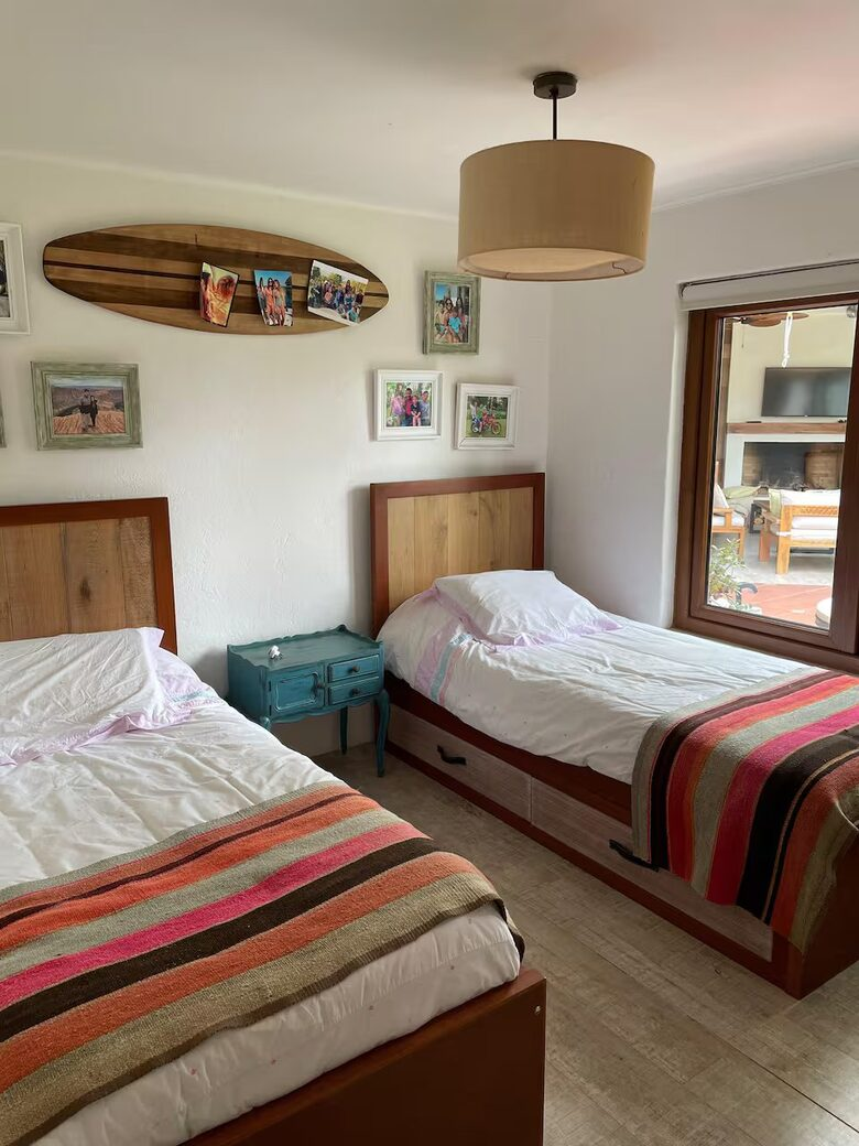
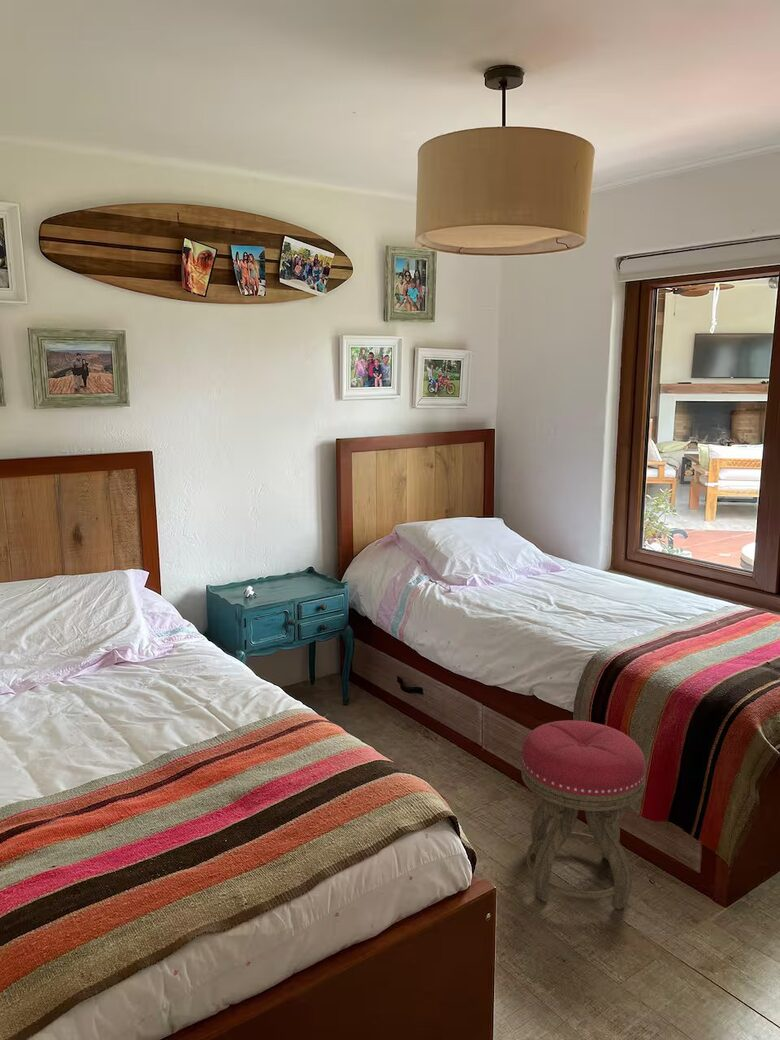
+ stool (580, 809)
